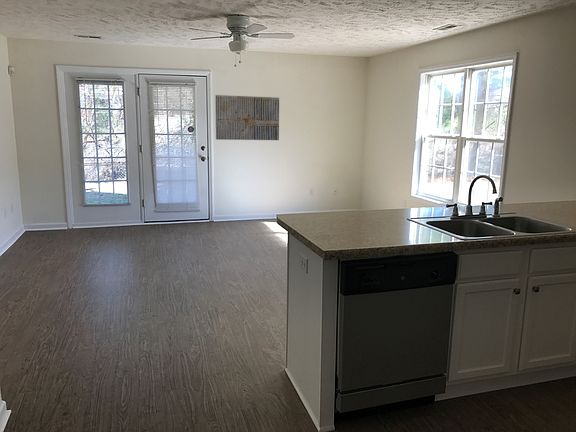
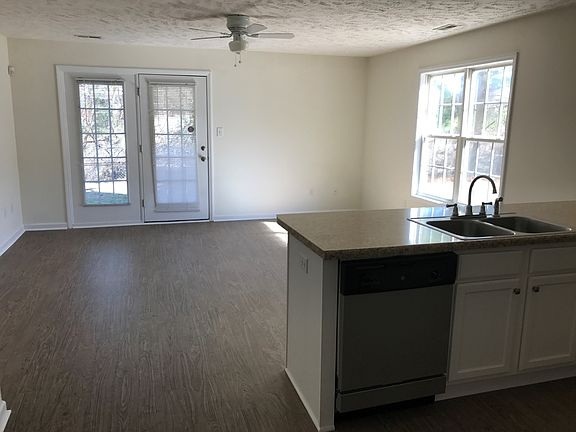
- wall art (247, 118)
